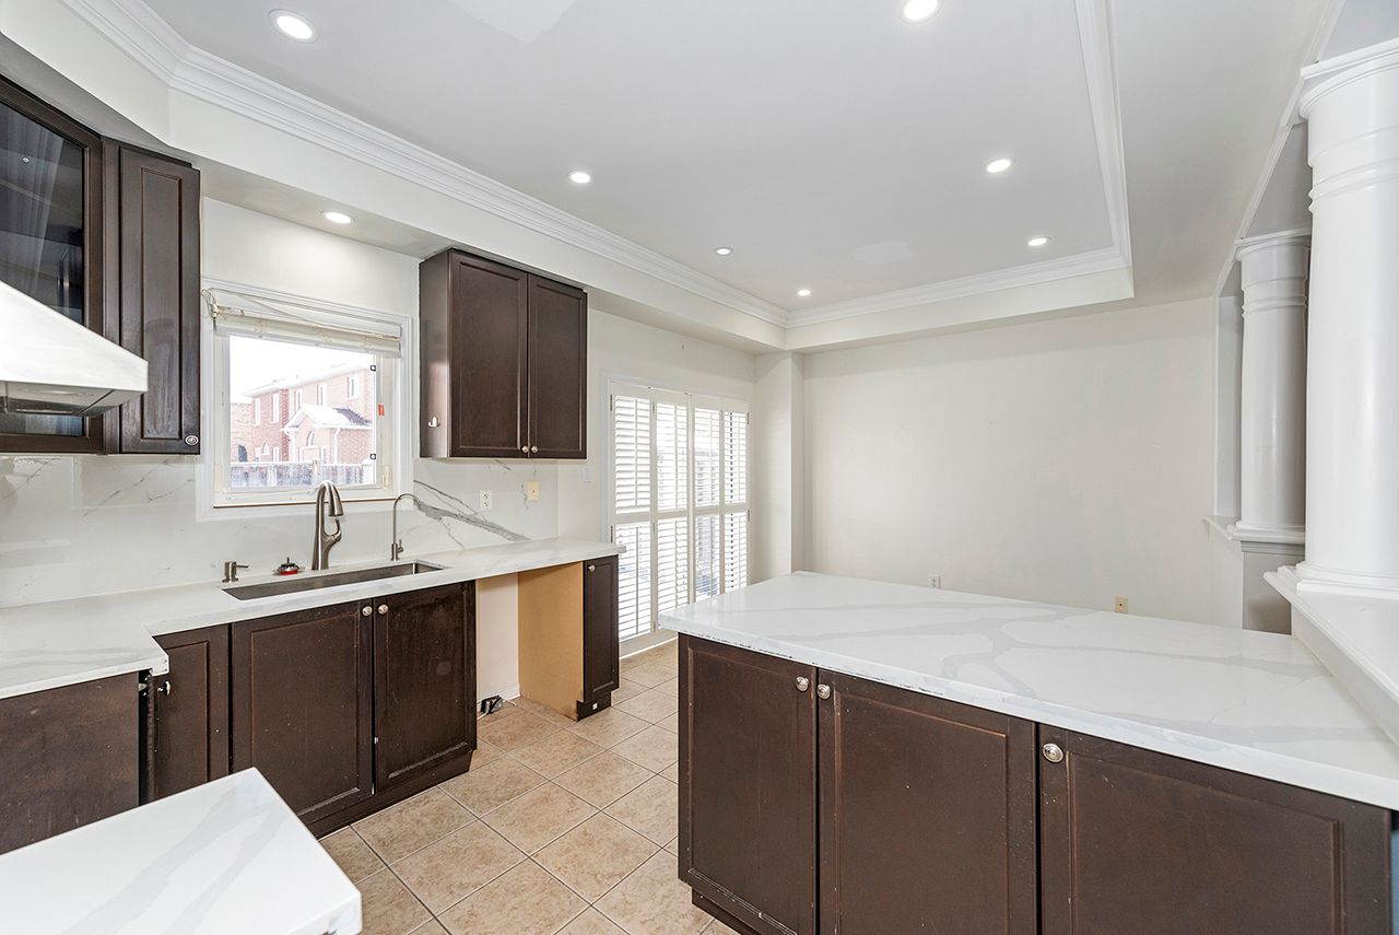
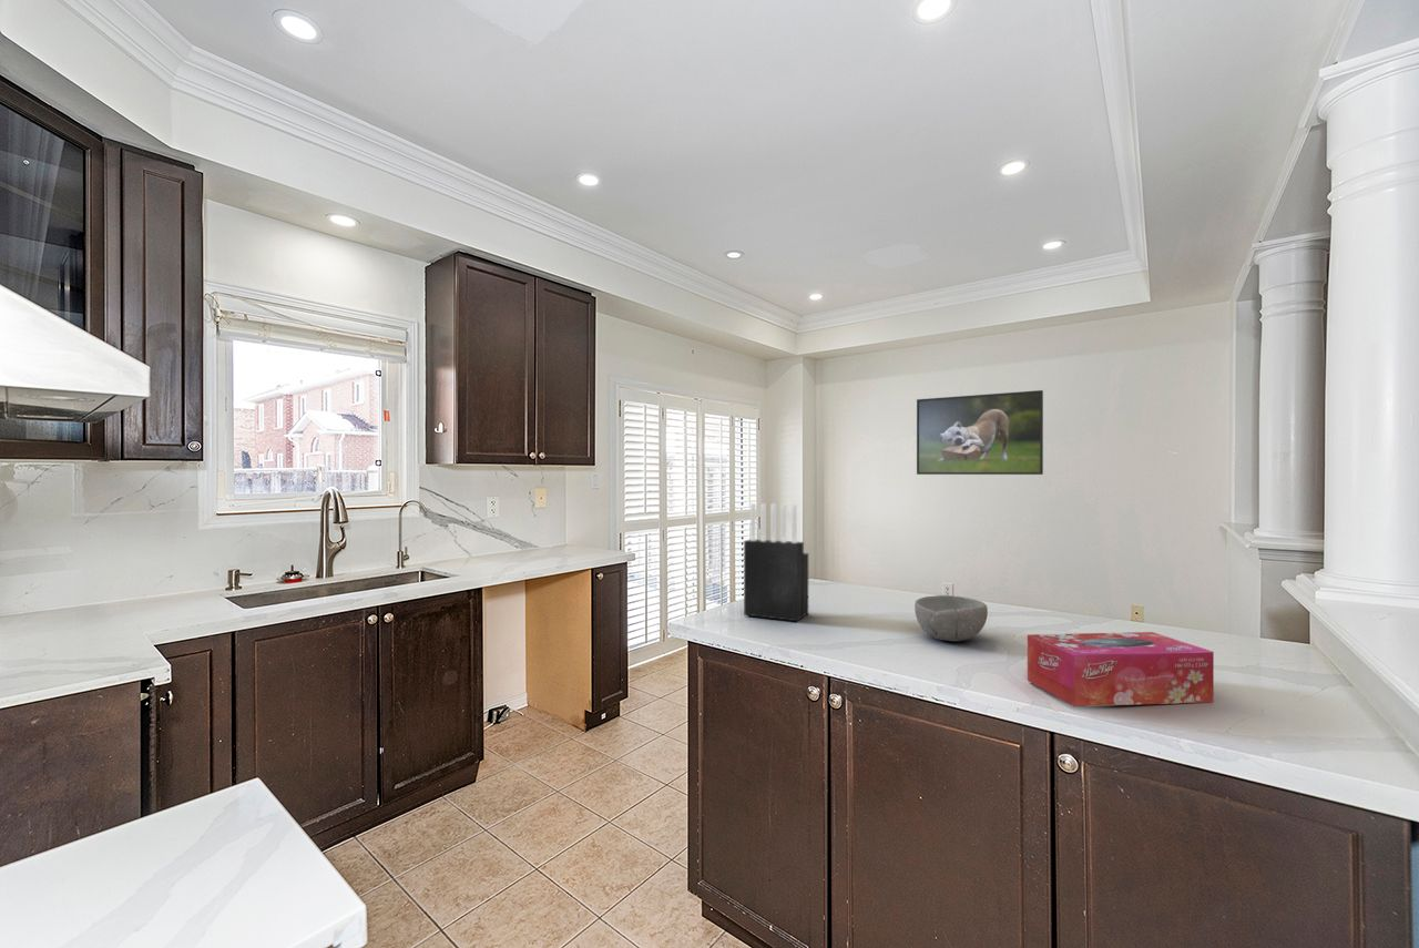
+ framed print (976, 435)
+ bowl (950, 620)
+ knife block (777, 558)
+ tissue box (1115, 666)
